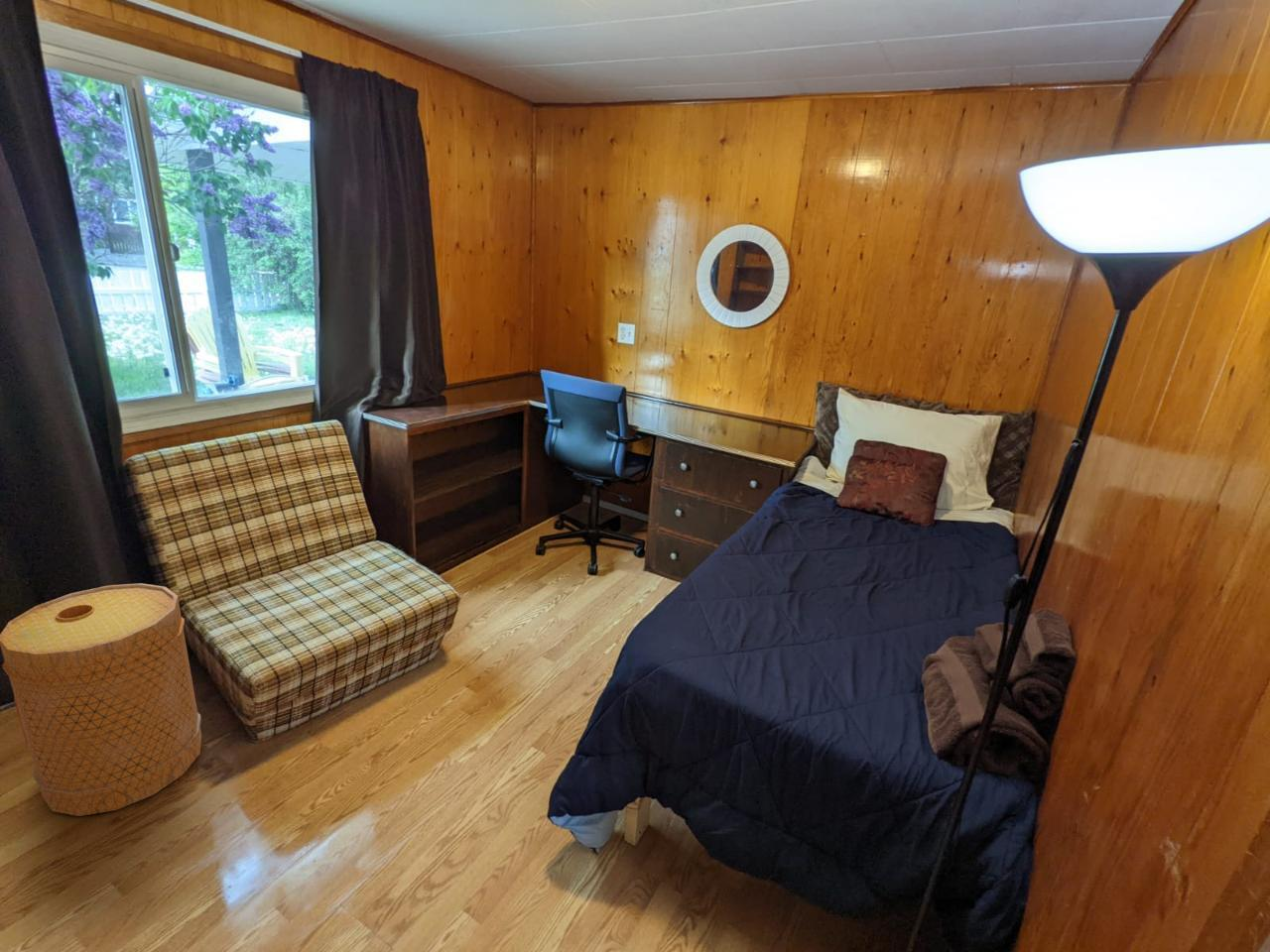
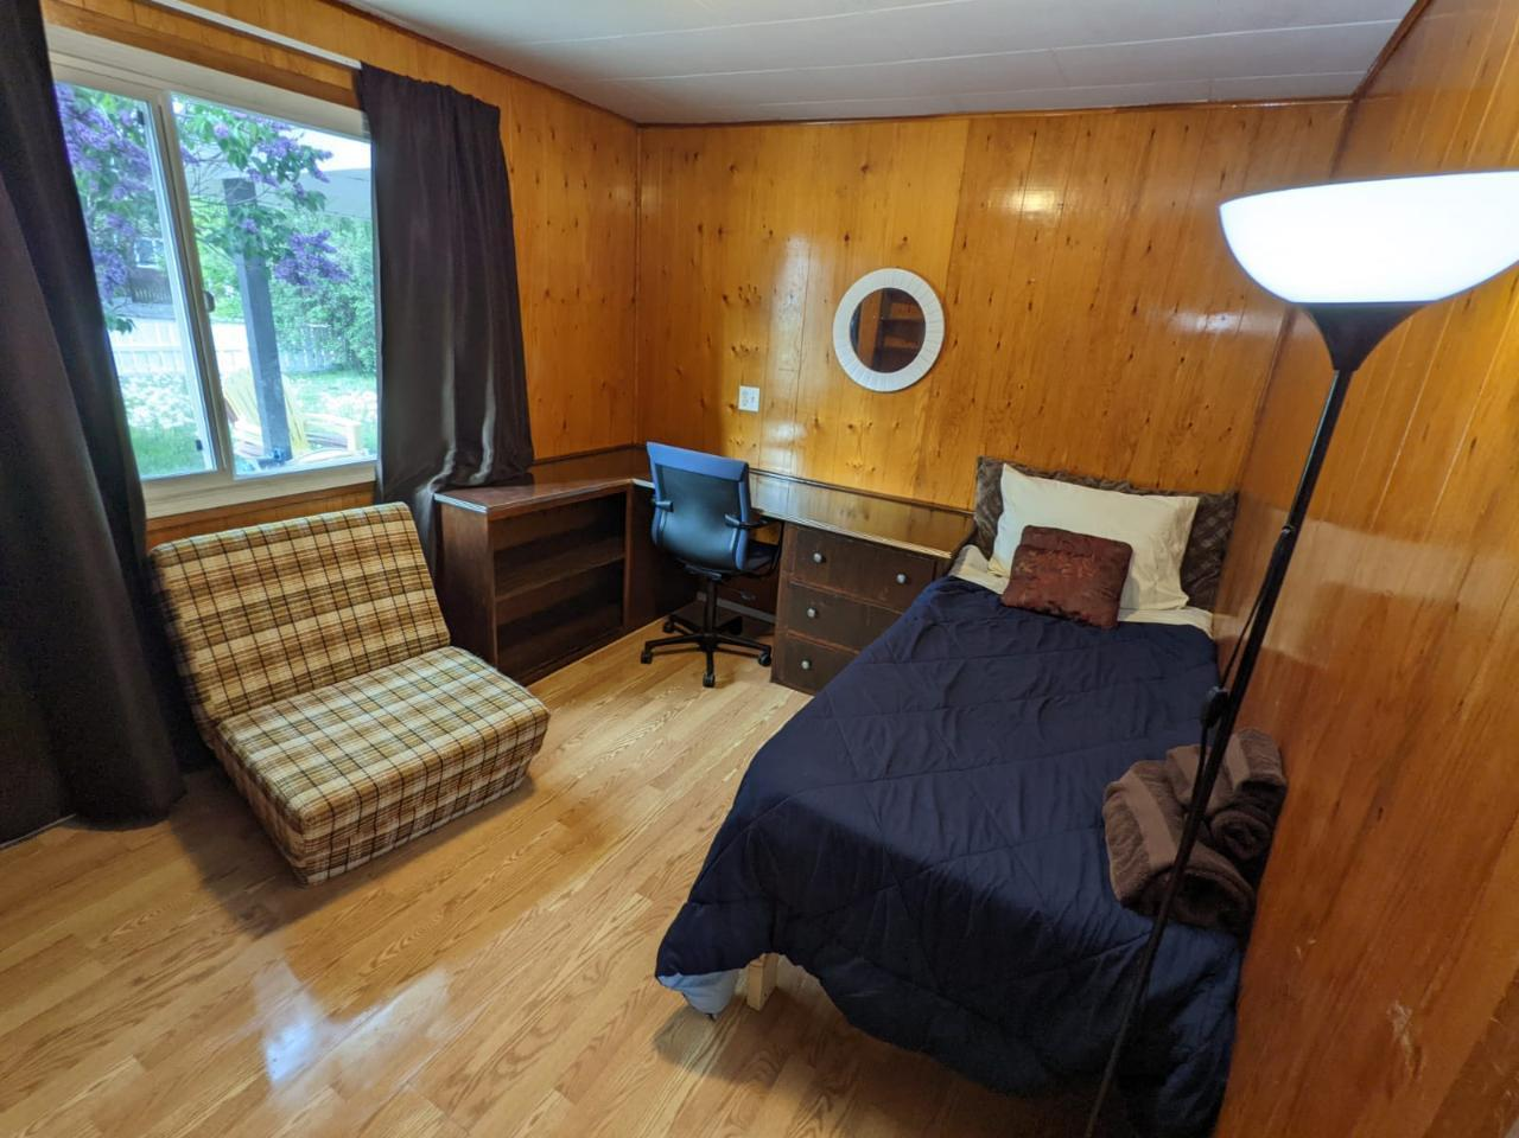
- basket (111, 692)
